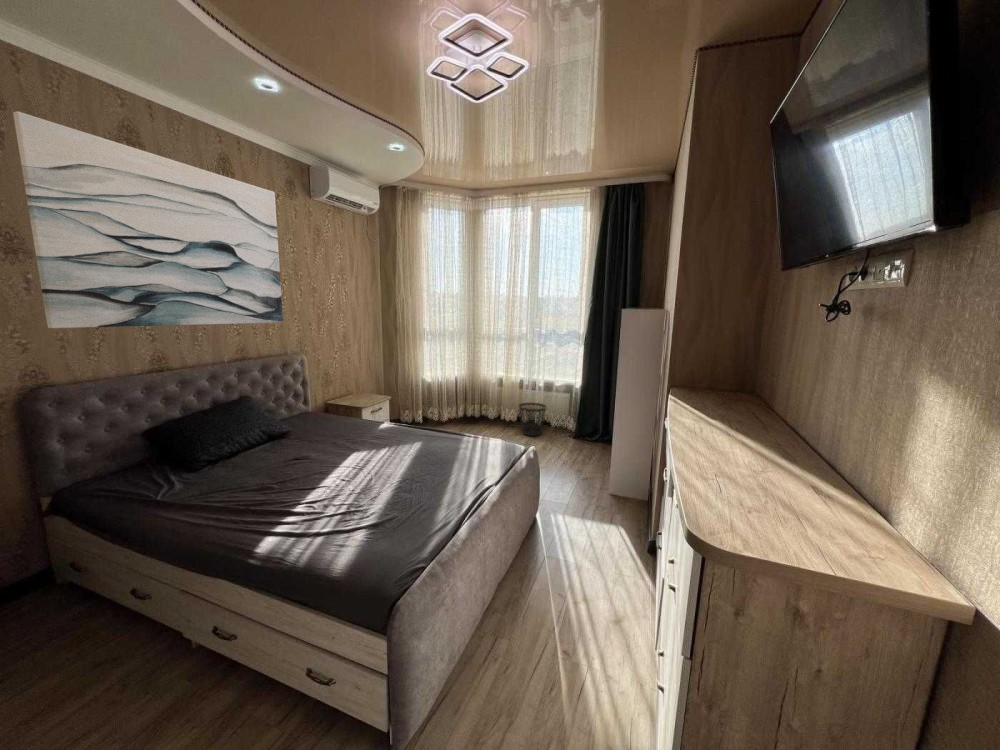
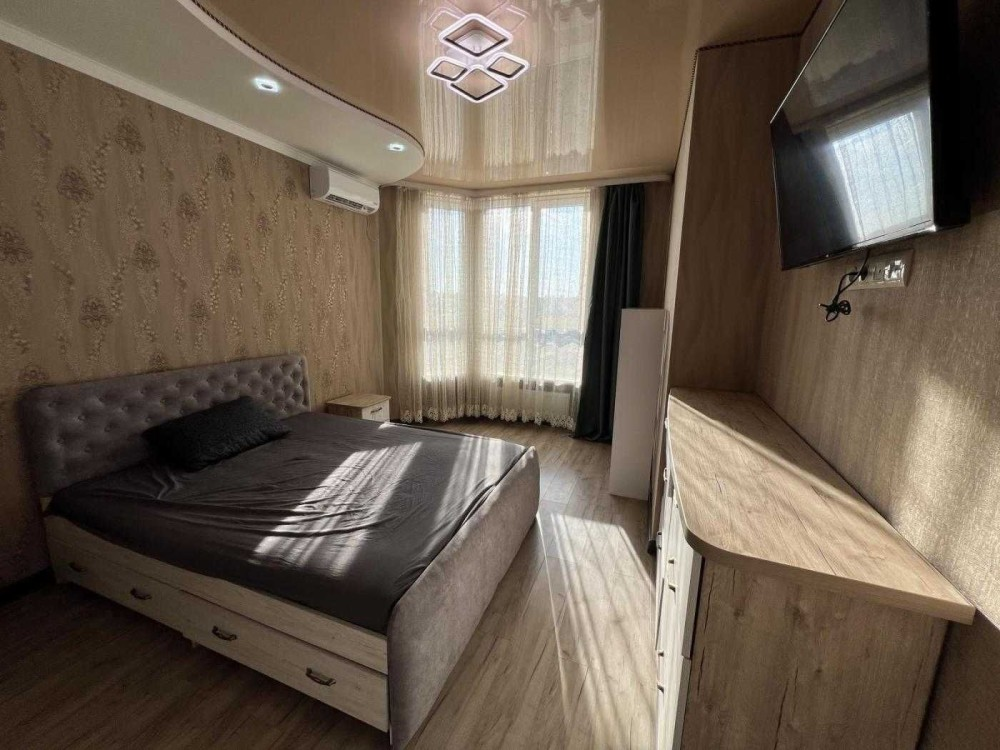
- wastebasket (532, 420)
- wall art (184, 245)
